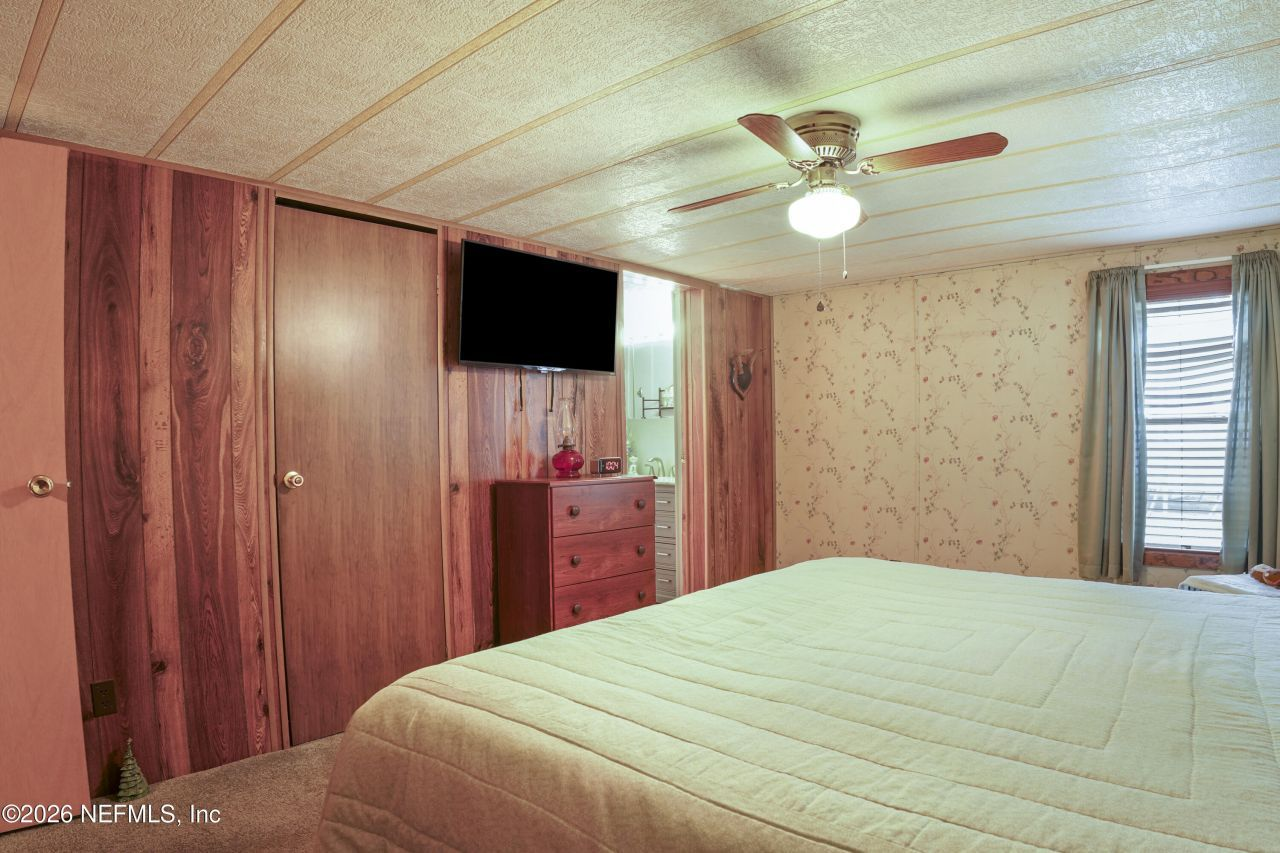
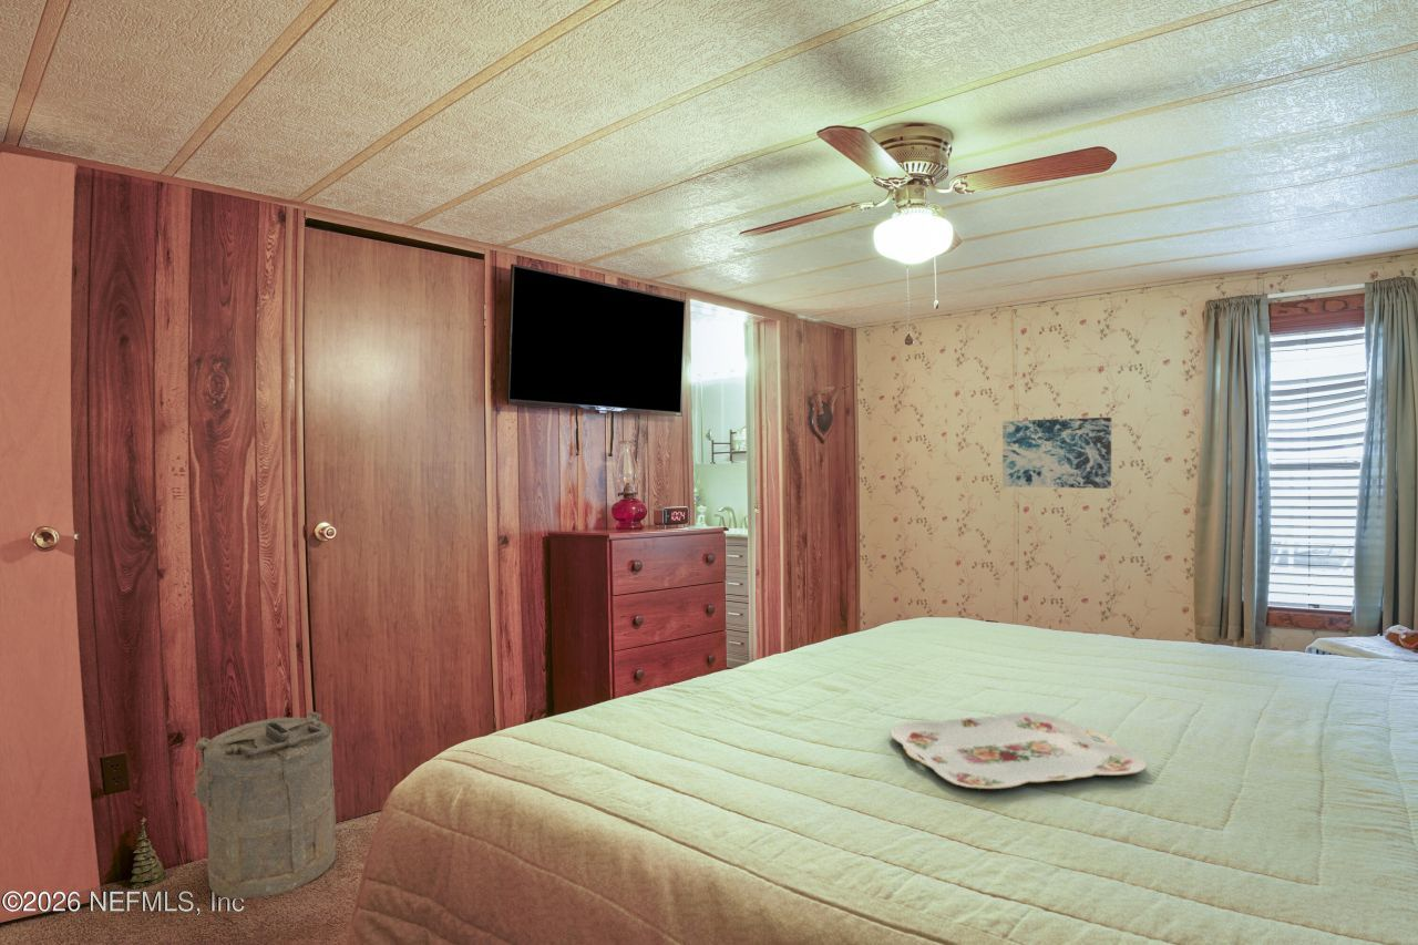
+ wall art (1055, 453)
+ laundry hamper (265, 795)
+ serving tray (1010, 749)
